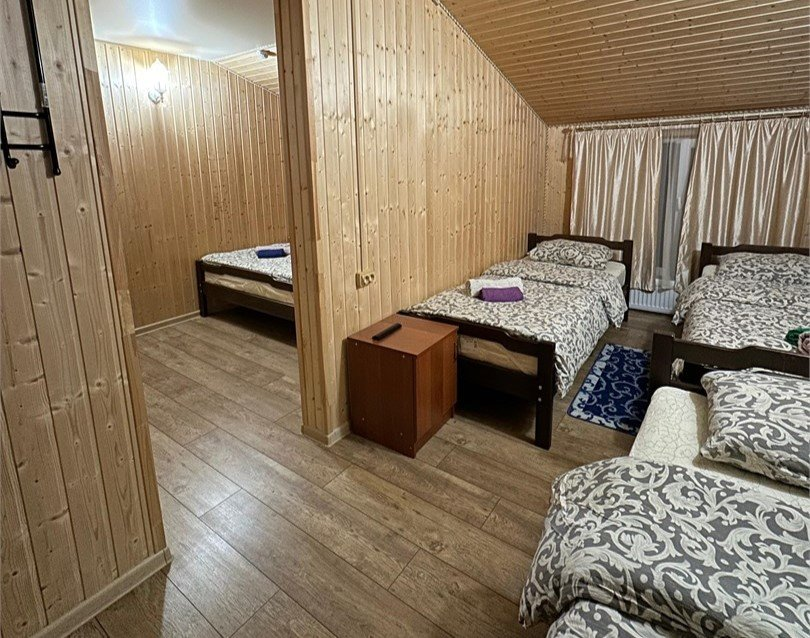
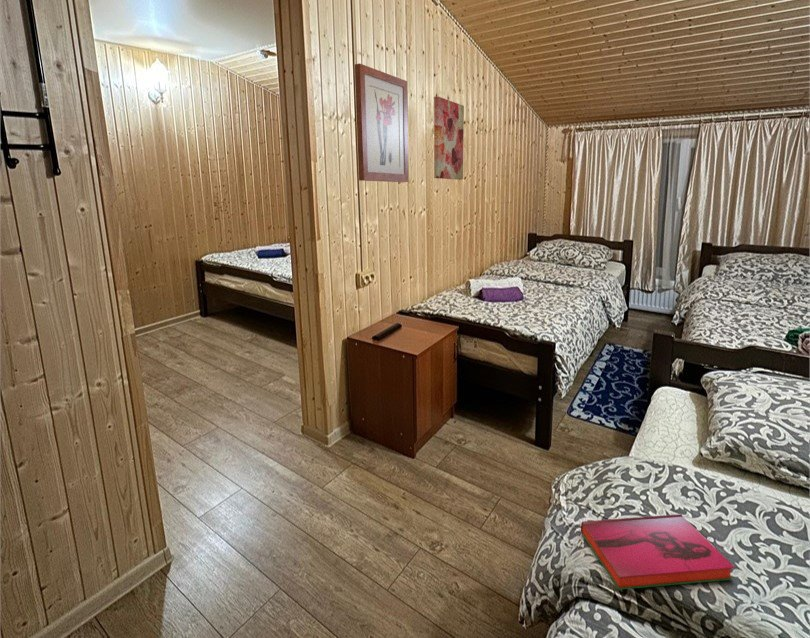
+ wall art (384, 128)
+ wall art (449, 140)
+ hardback book (651, 548)
